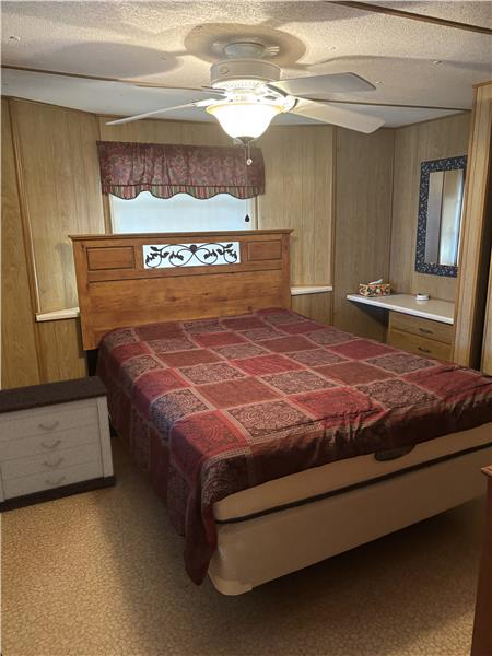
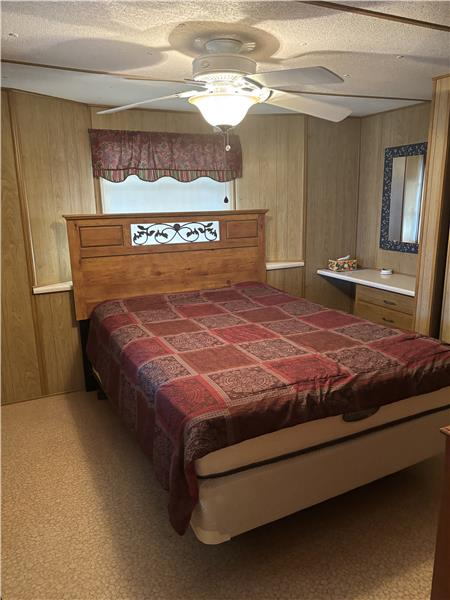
- nightstand (49, 440)
